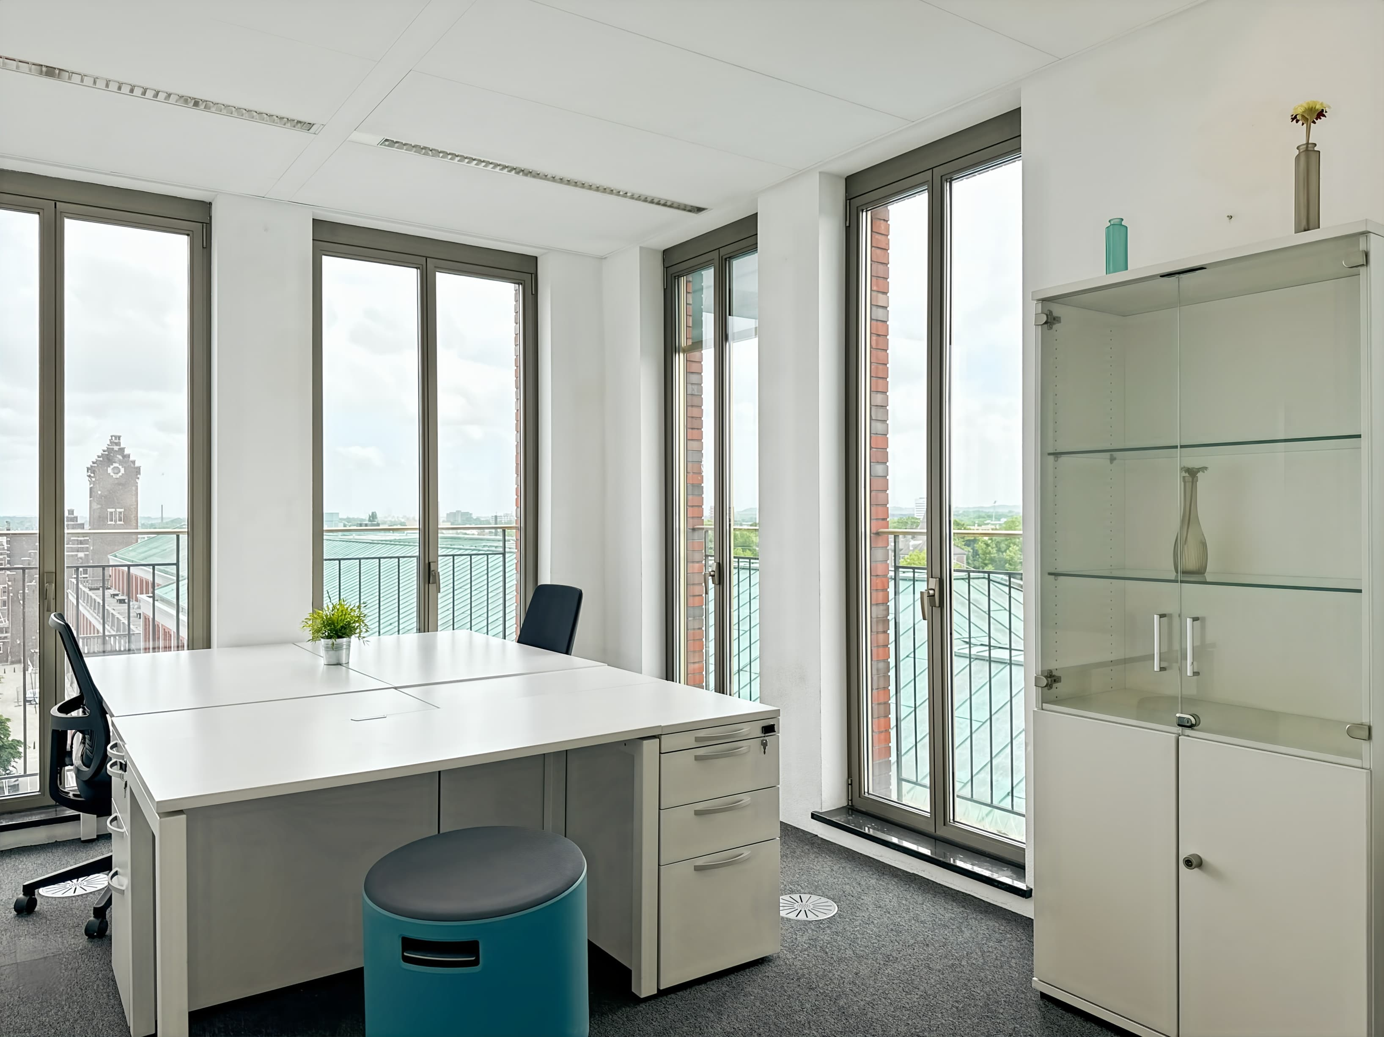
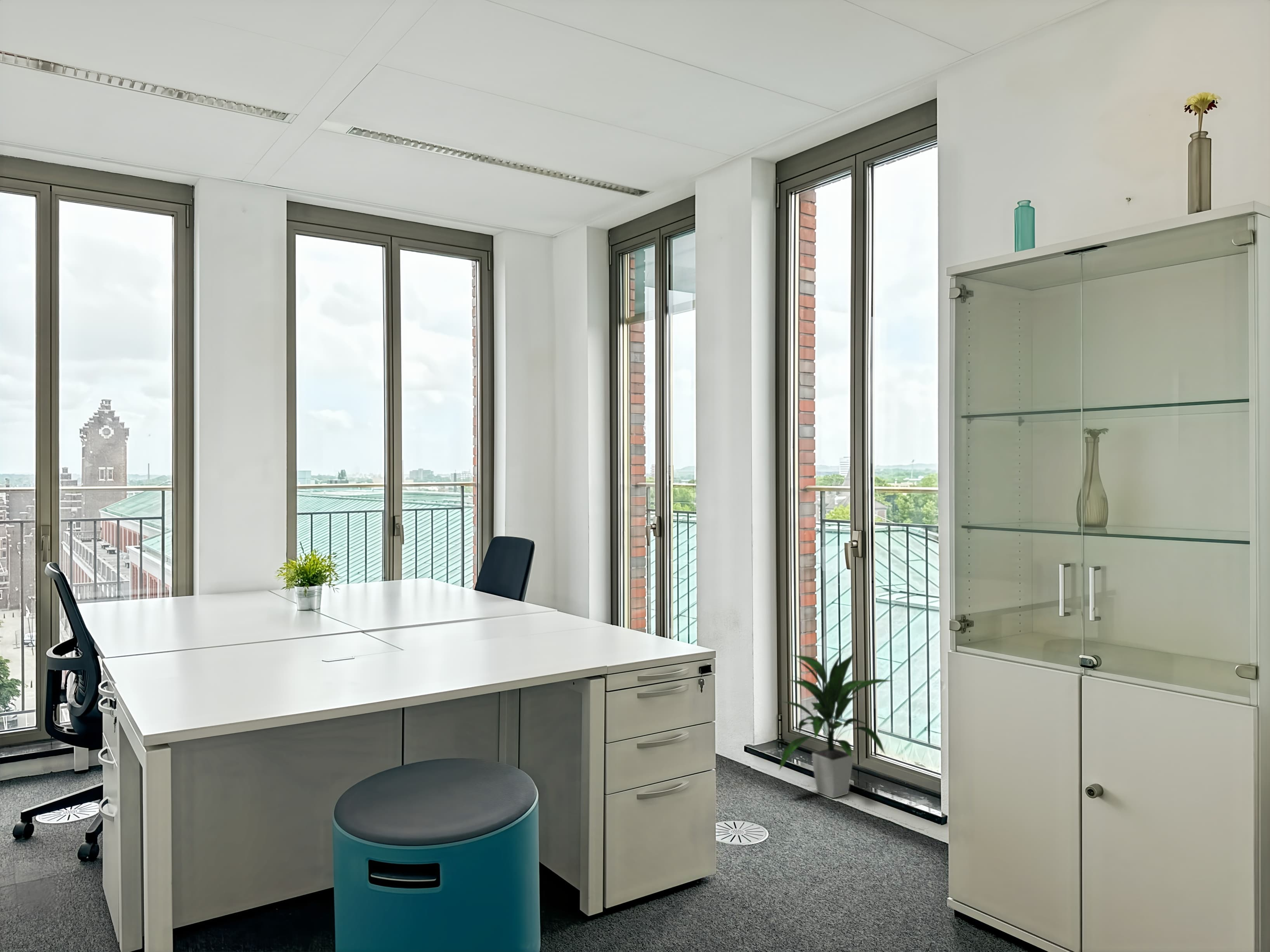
+ indoor plant (826, 720)
